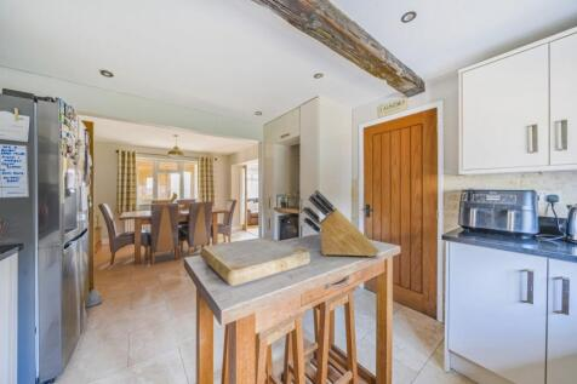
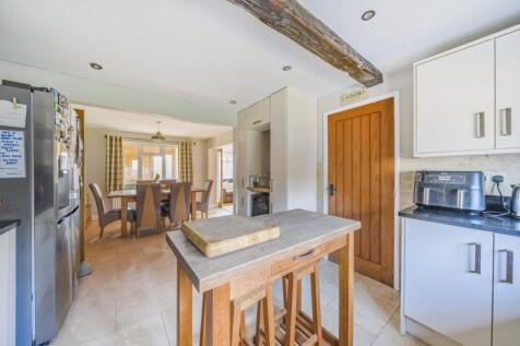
- knife block (338, 220)
